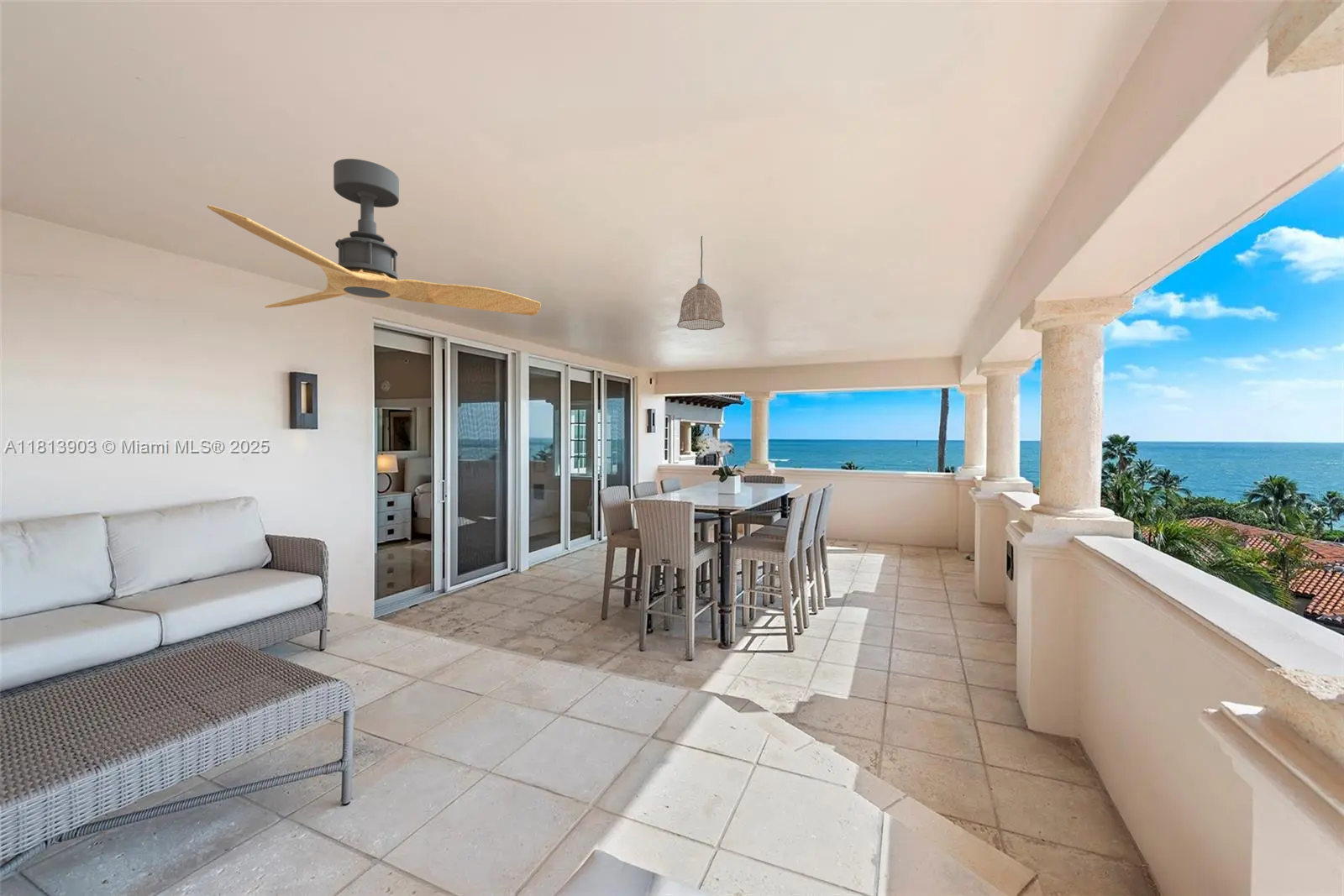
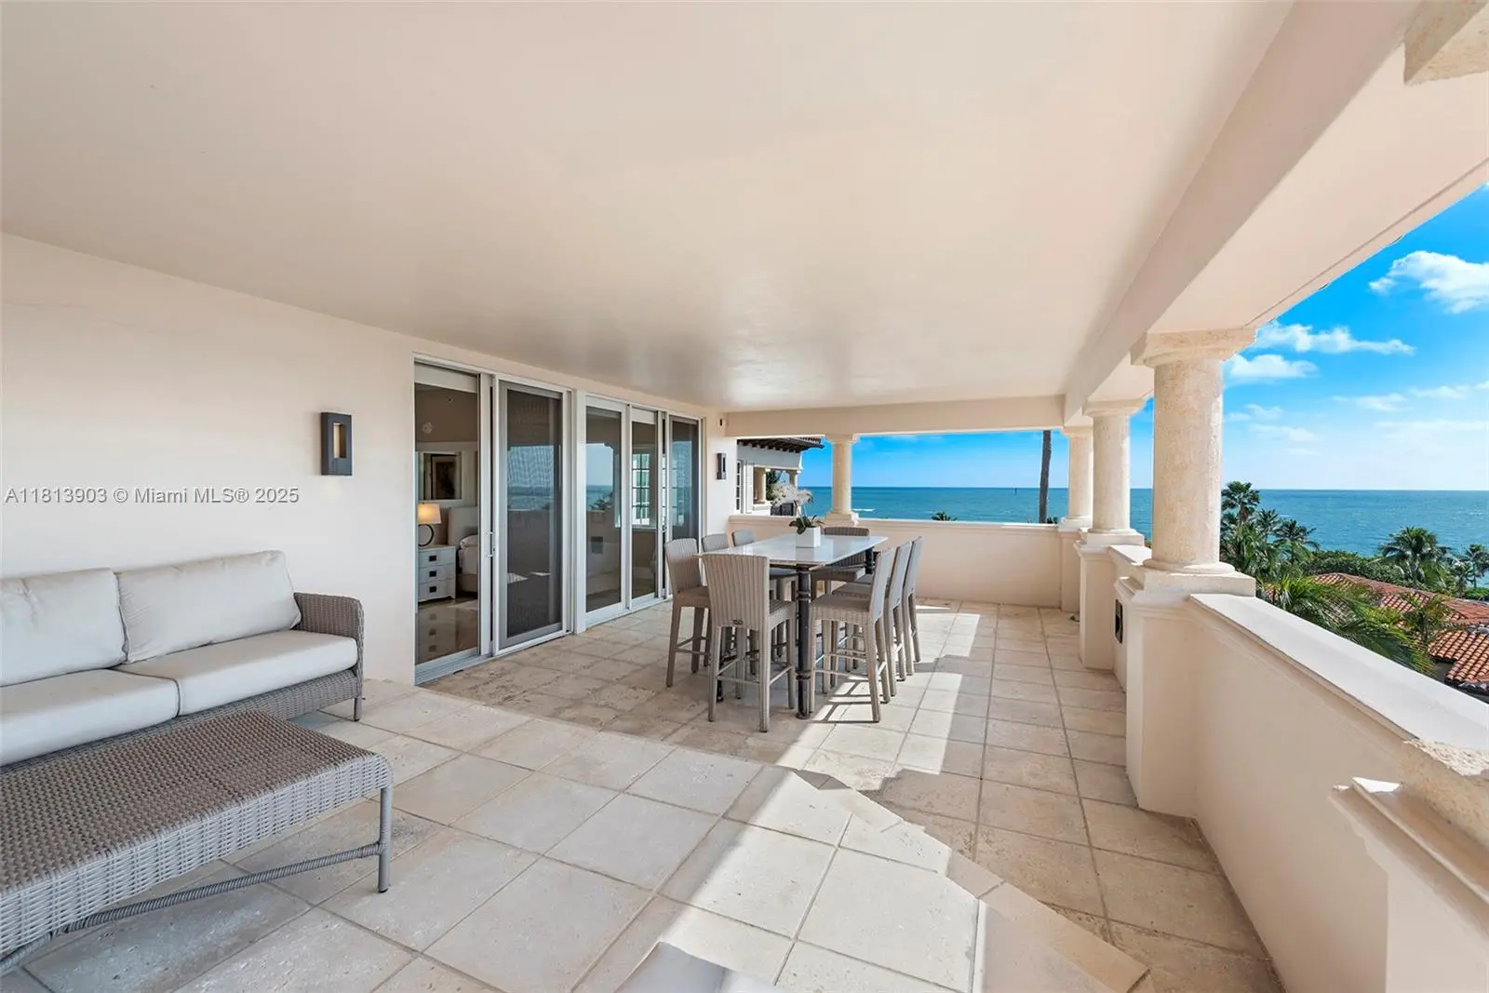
- ceiling fan (396, 250)
- pendant lamp (701, 280)
